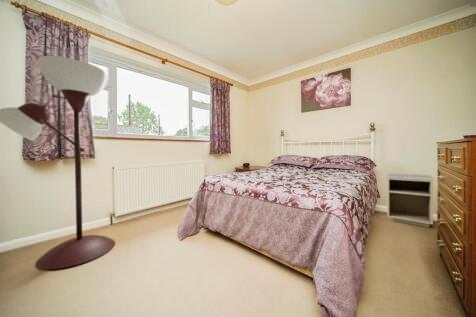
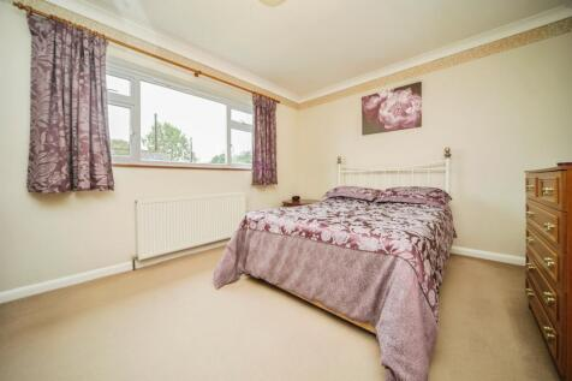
- floor lamp (75, 161)
- nightstand (408, 197)
